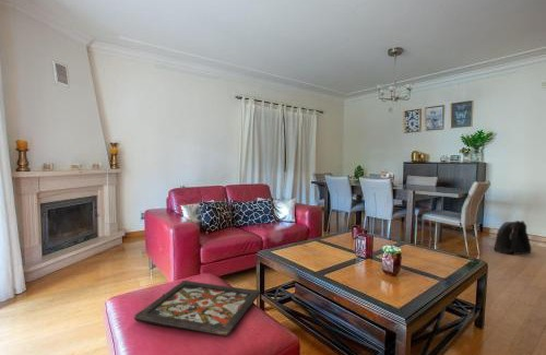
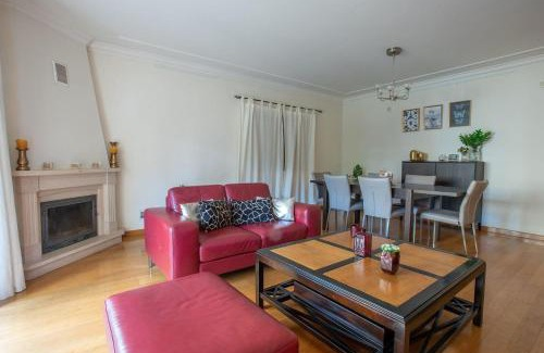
- backpack (513, 235)
- decorative tray (202, 304)
